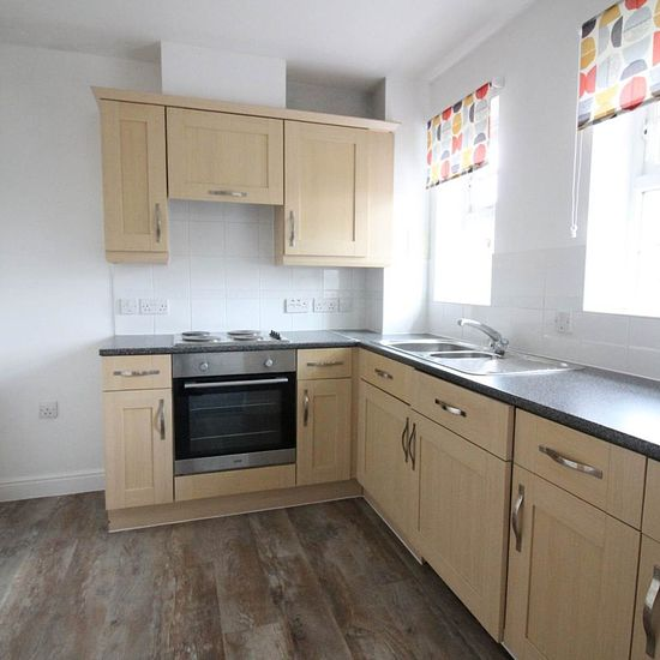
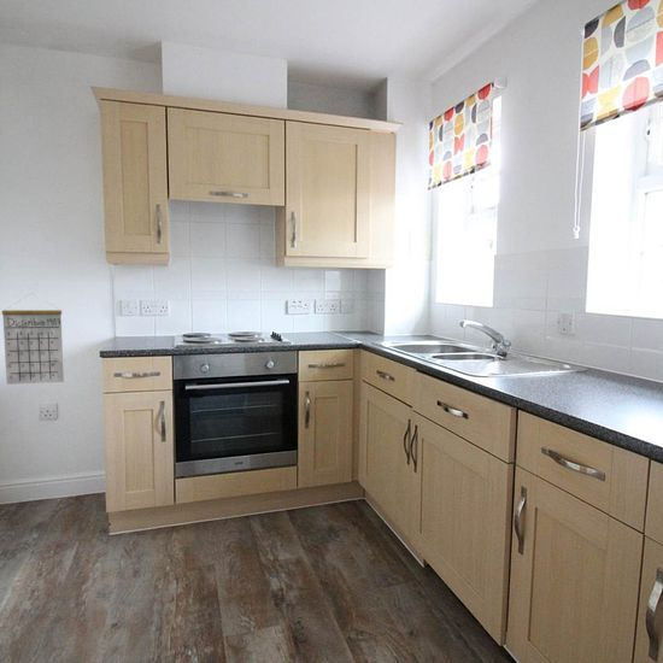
+ calendar (34, 338)
